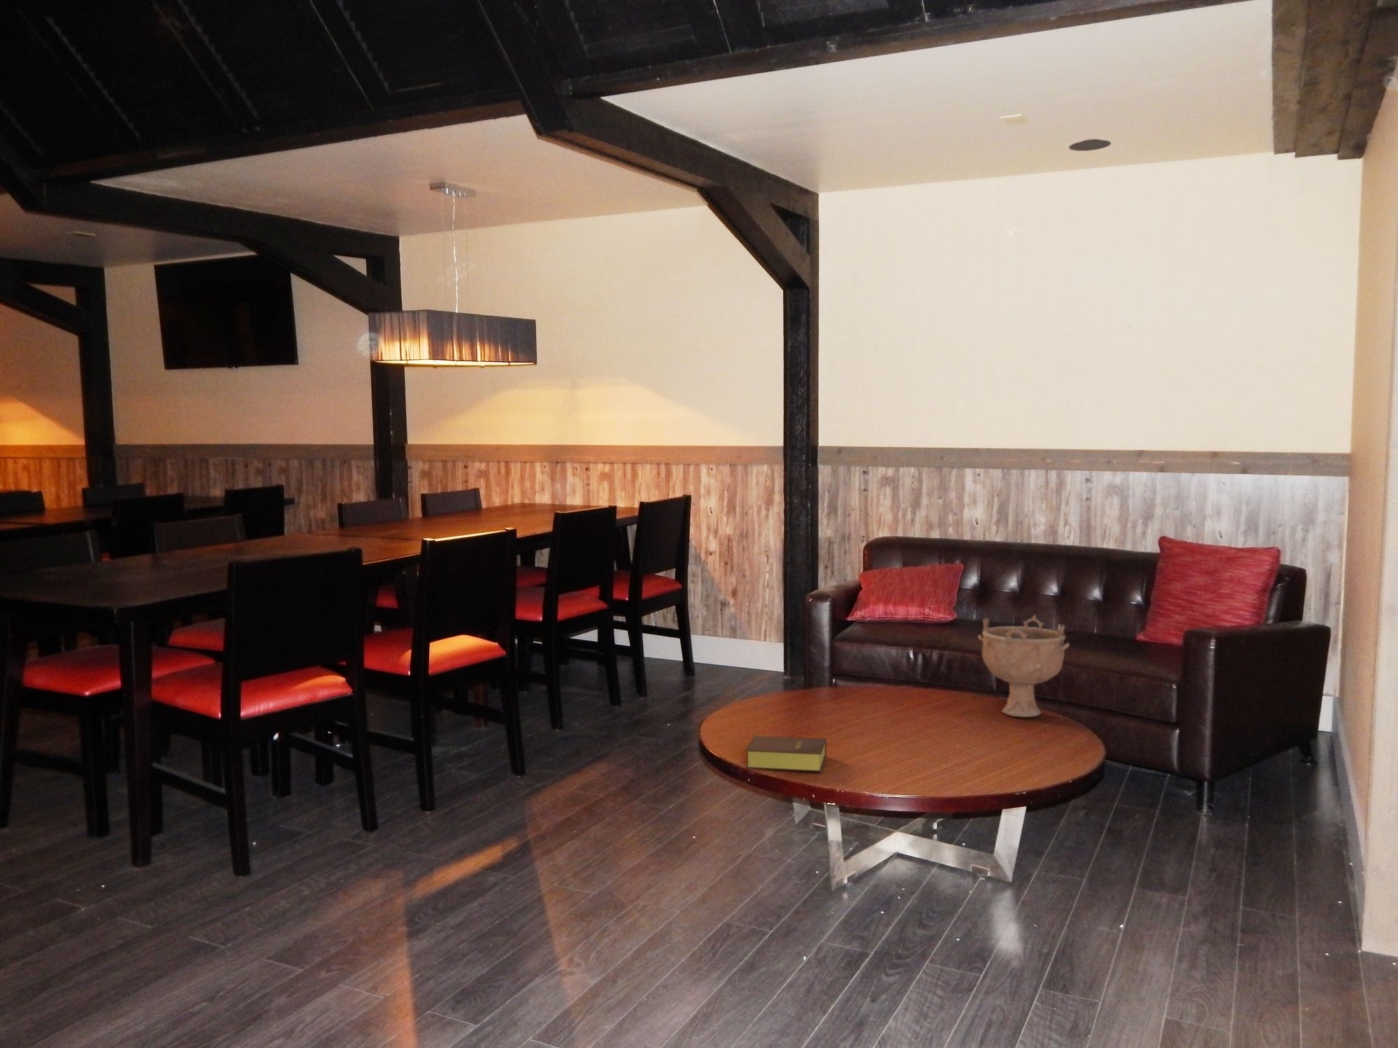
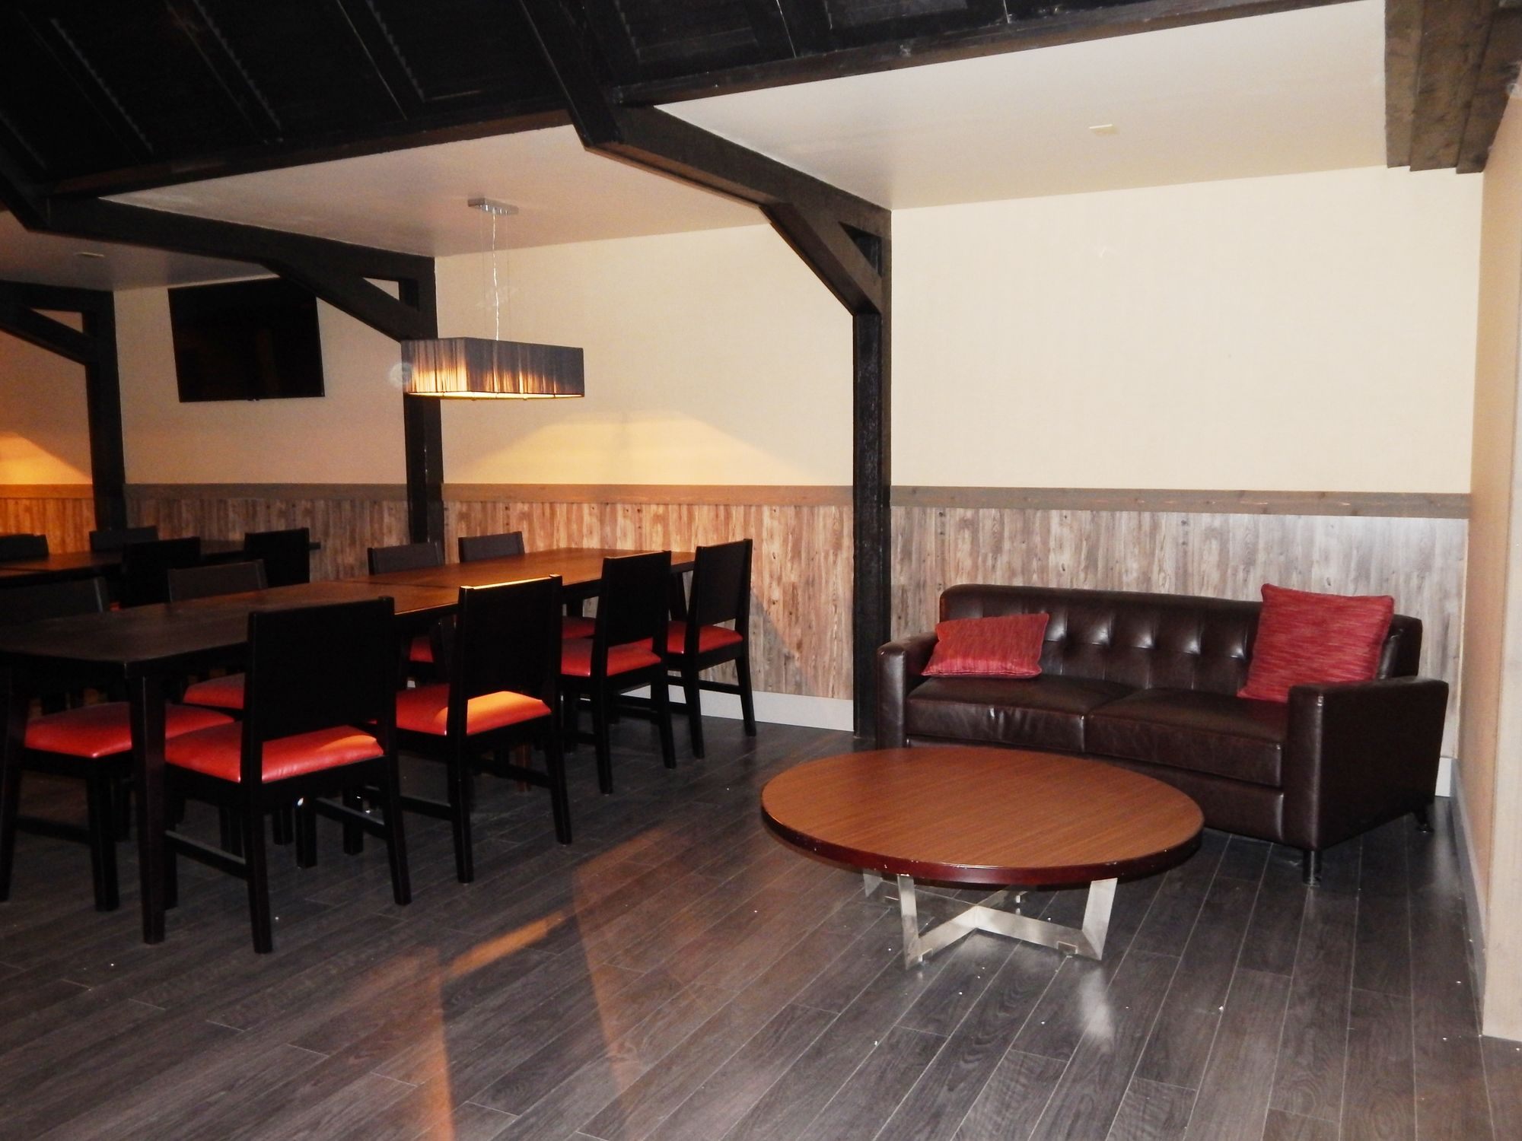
- recessed light (1090, 142)
- bible (786, 753)
- decorative bowl (1023, 666)
